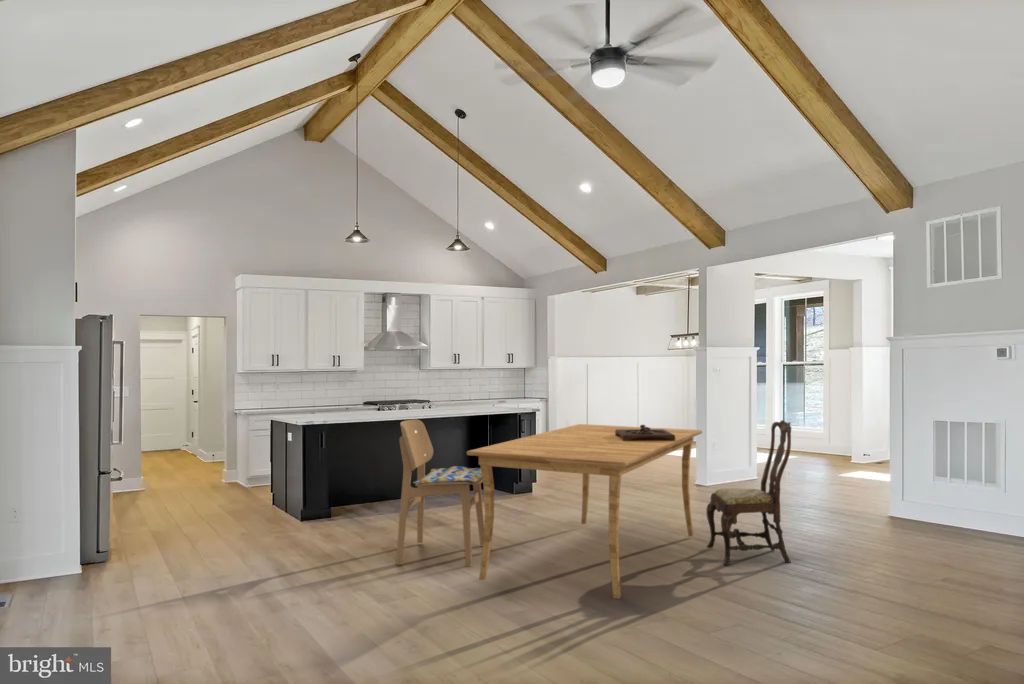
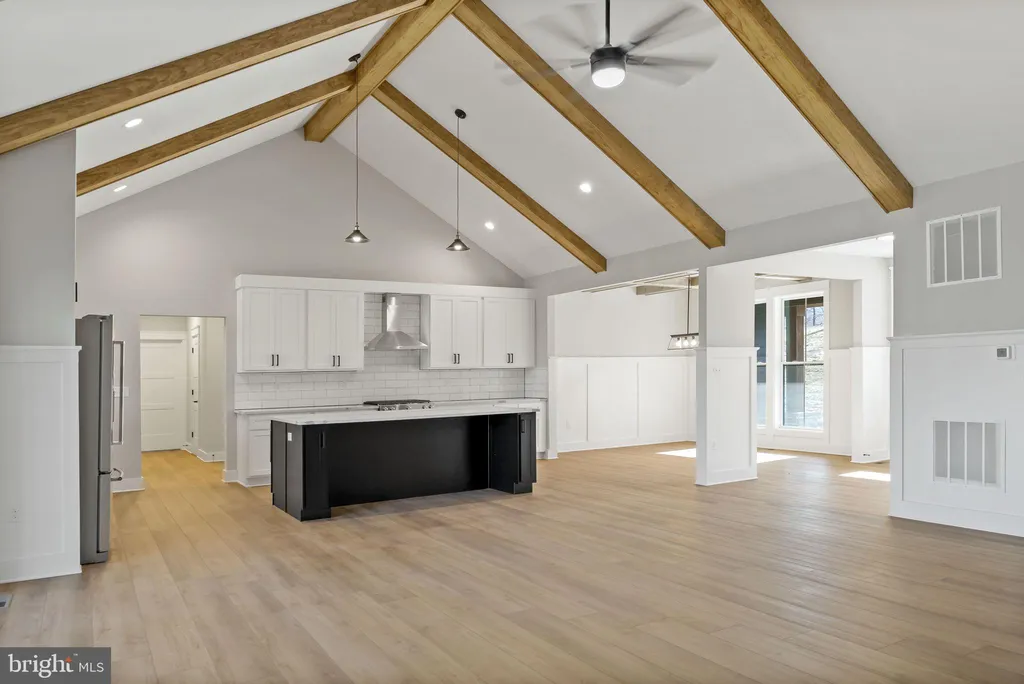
- wooden tray (644, 431)
- dining table (588, 495)
- dining chair (748, 489)
- dining chair (442, 487)
